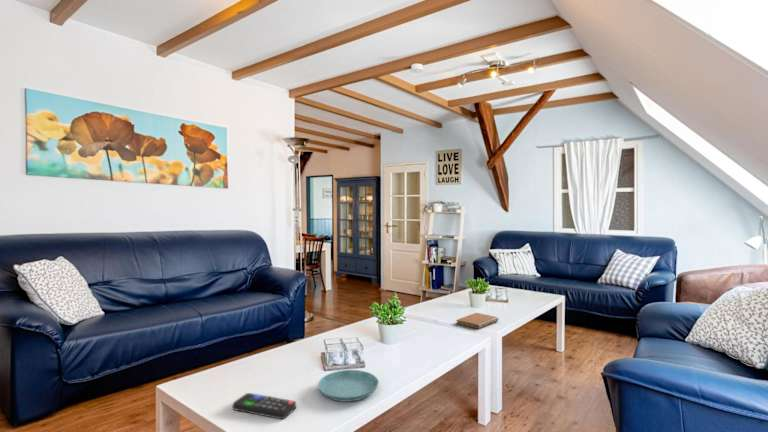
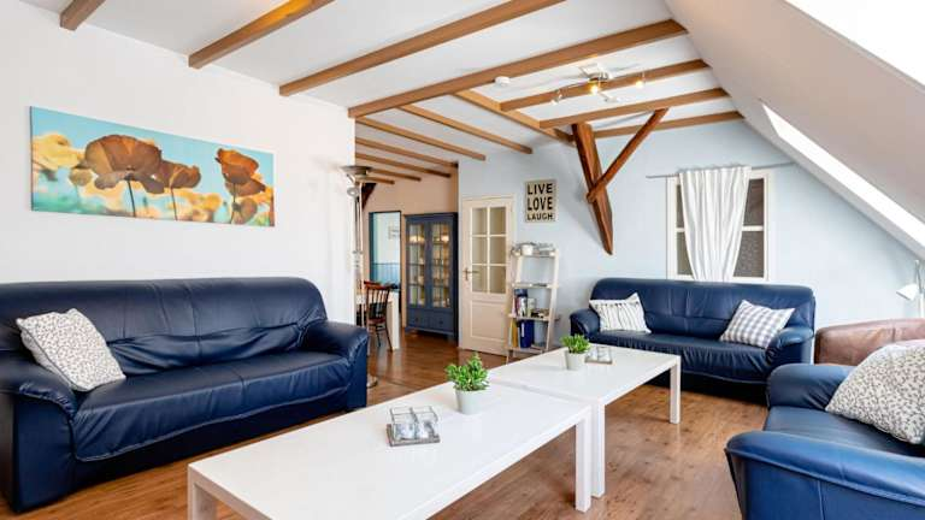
- notebook (477, 320)
- saucer (348, 386)
- remote control (264, 404)
